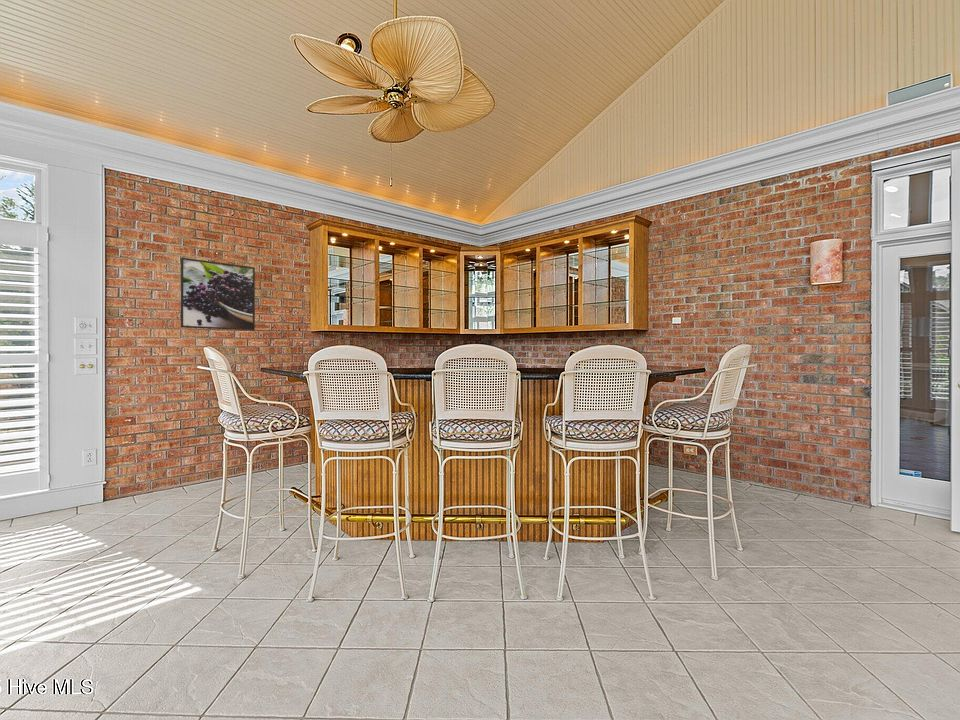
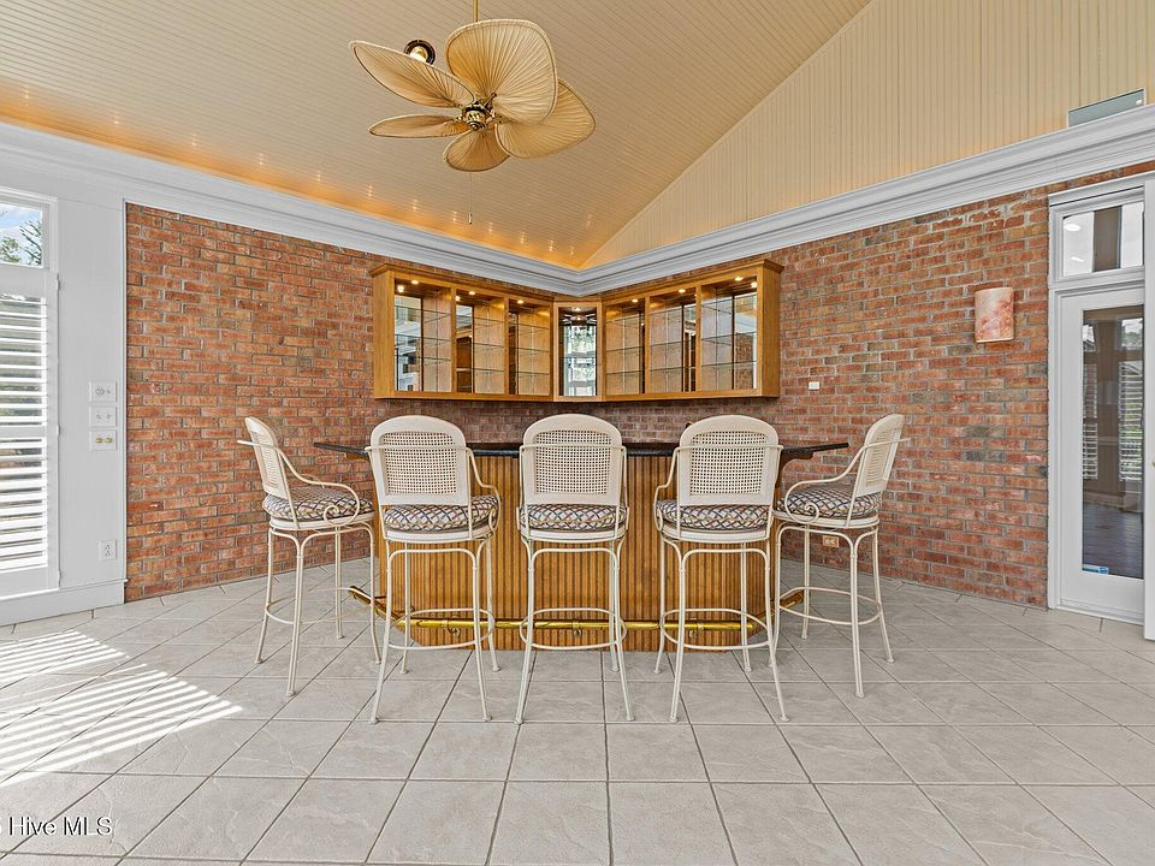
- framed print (219, 295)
